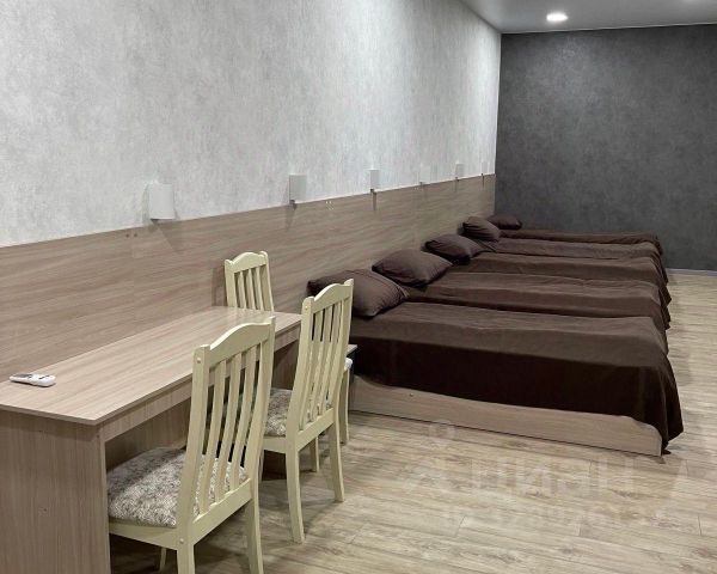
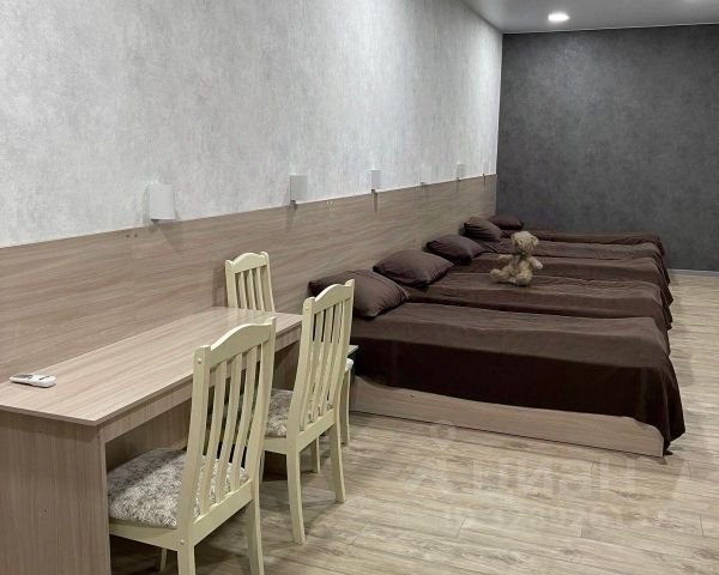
+ teddy bear (516, 258)
